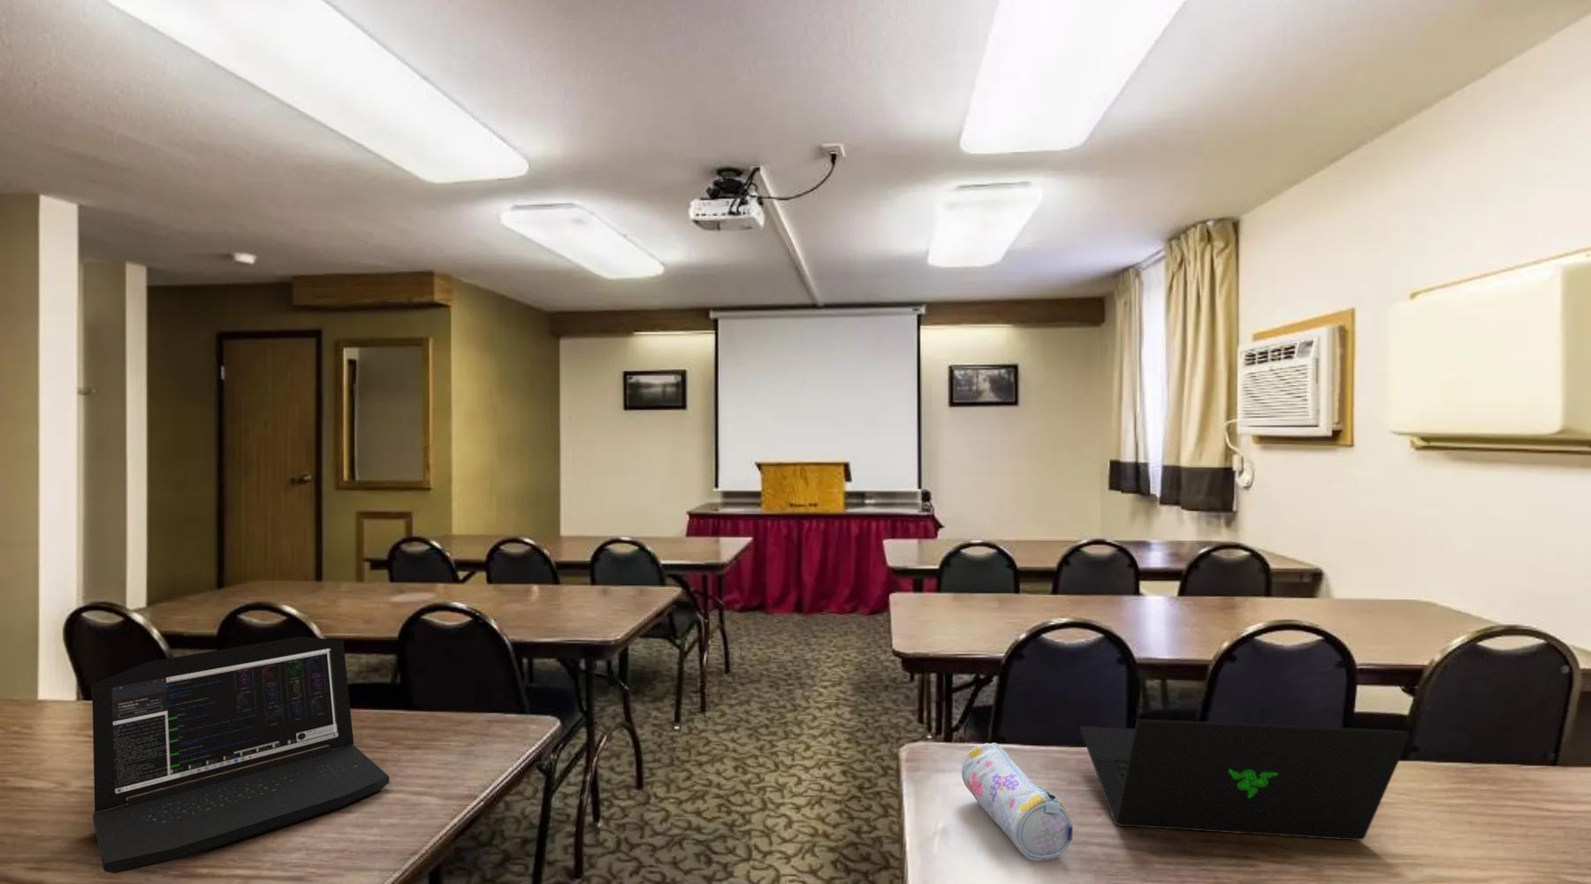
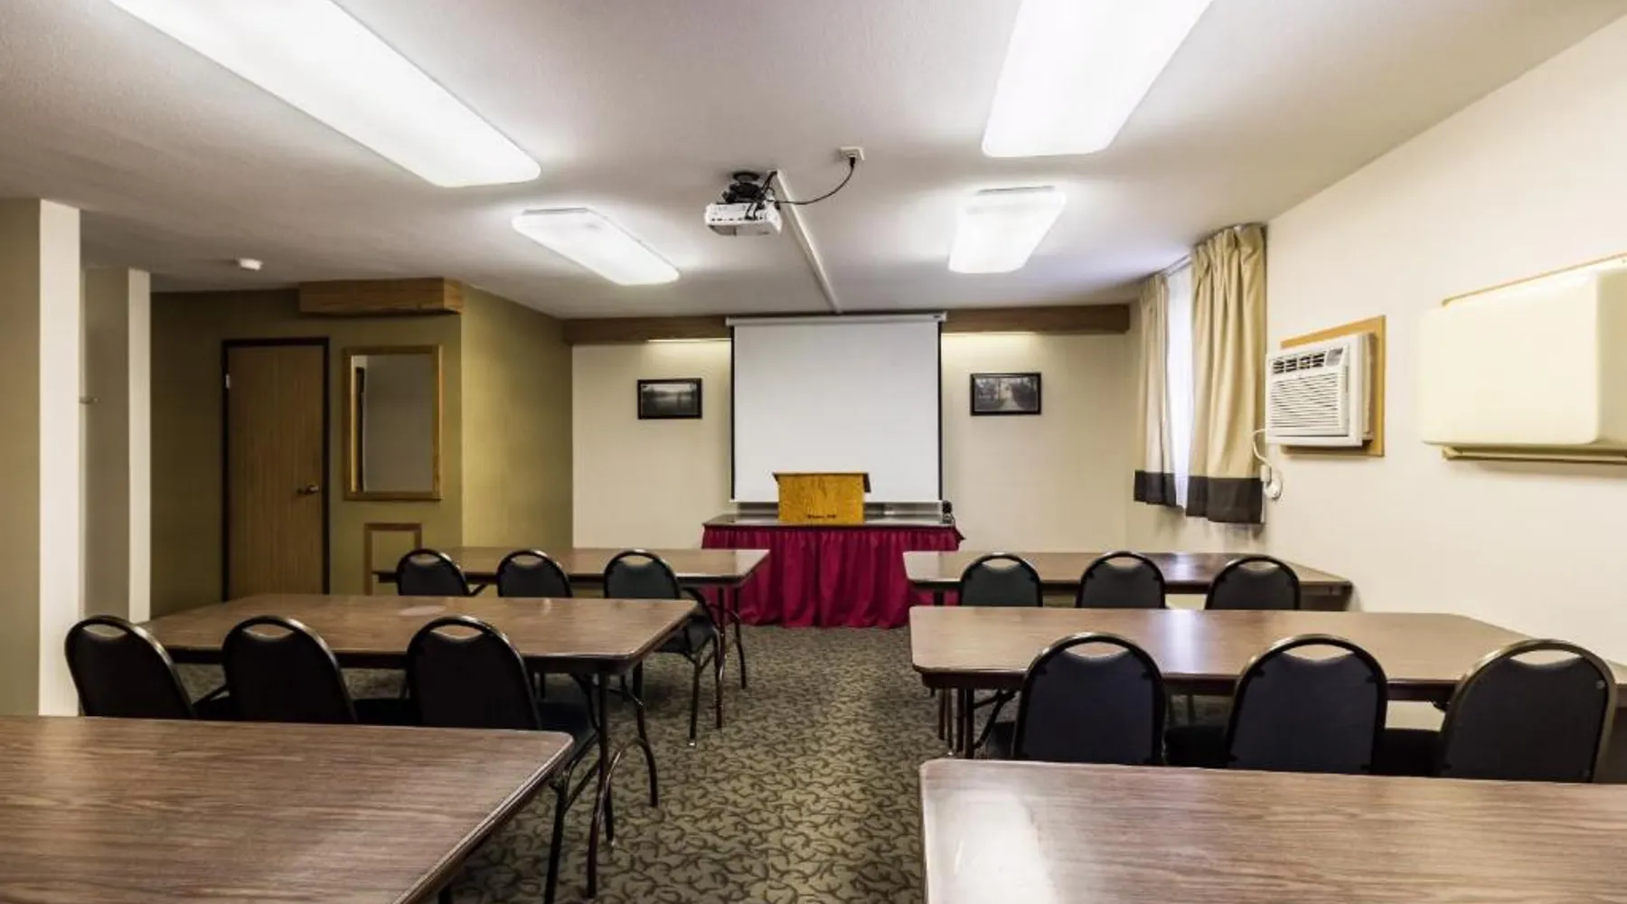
- laptop (246, 734)
- laptop (1220, 750)
- pencil case (1012, 797)
